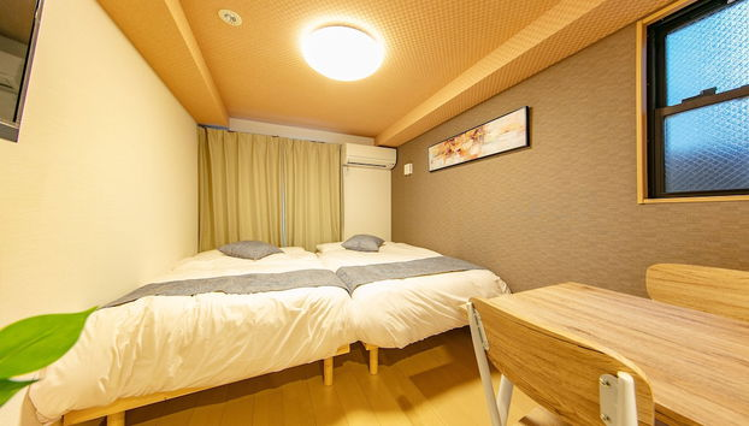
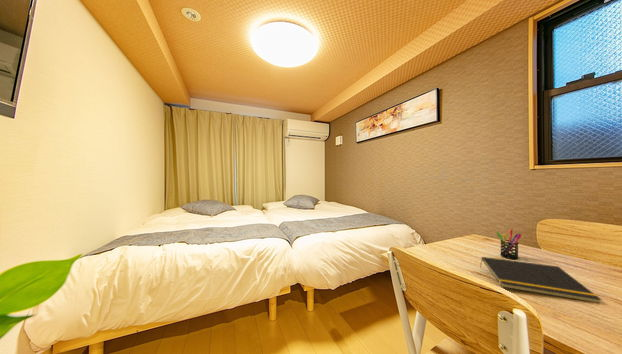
+ notepad (531, 276)
+ pen holder (507, 243)
